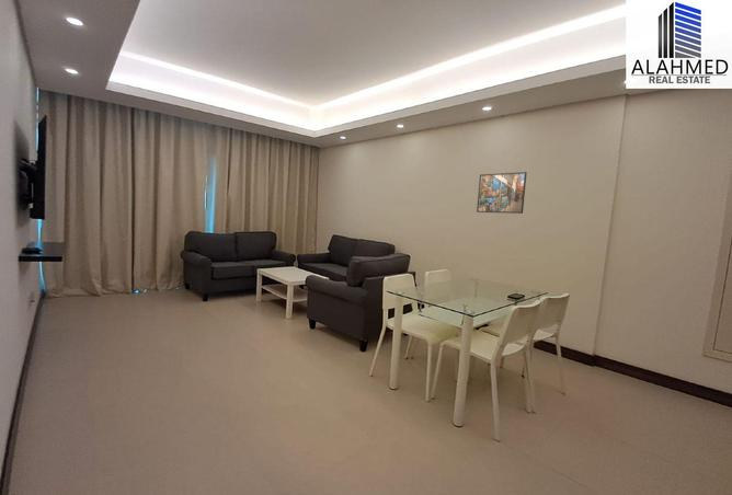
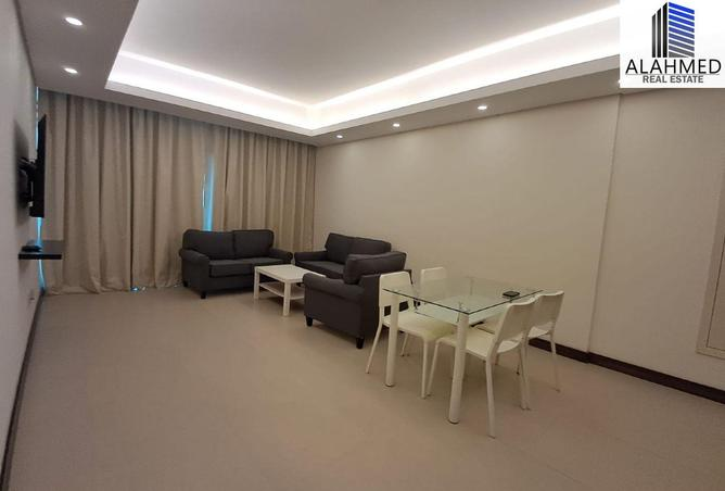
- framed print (500, 193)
